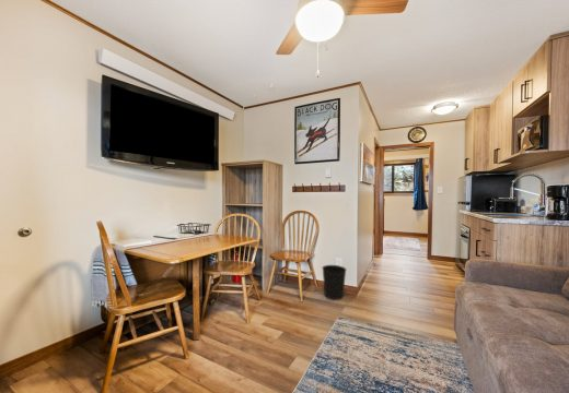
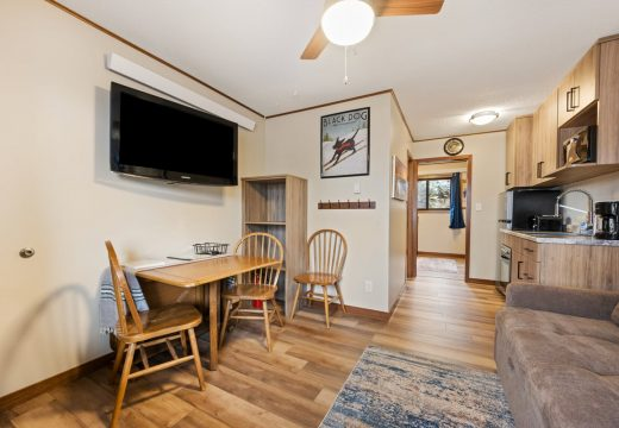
- wastebasket (334, 282)
